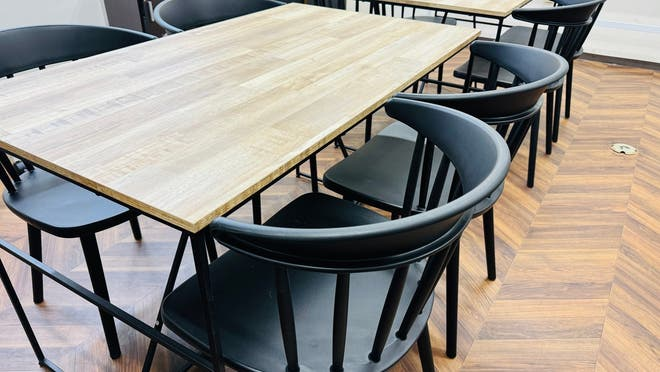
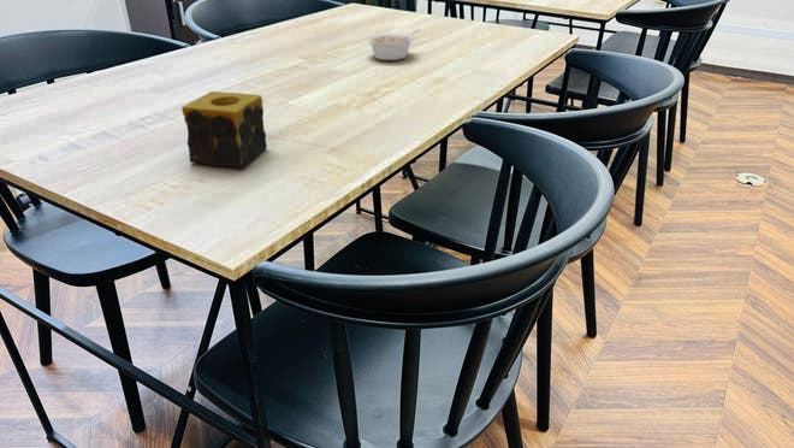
+ legume (391, 45)
+ candle (225, 128)
